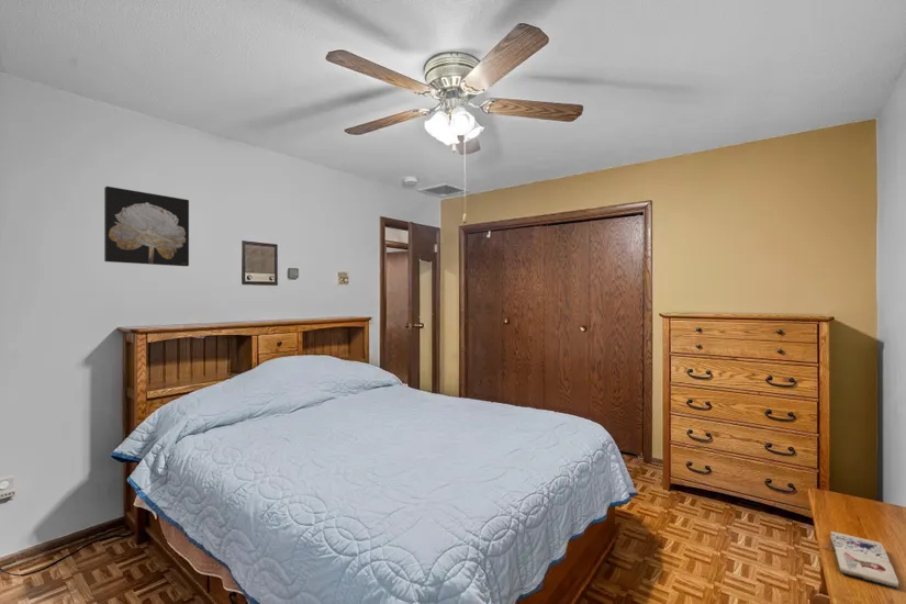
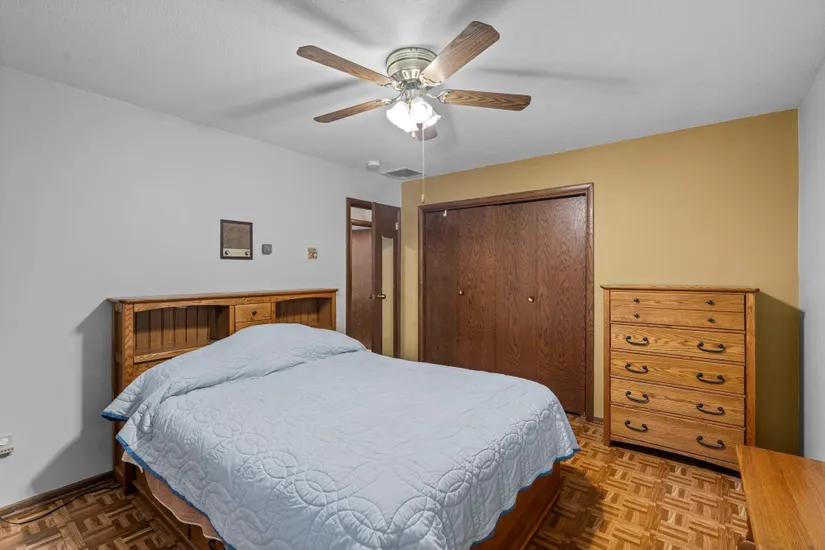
- paperback book (858, 553)
- wall art (148, 228)
